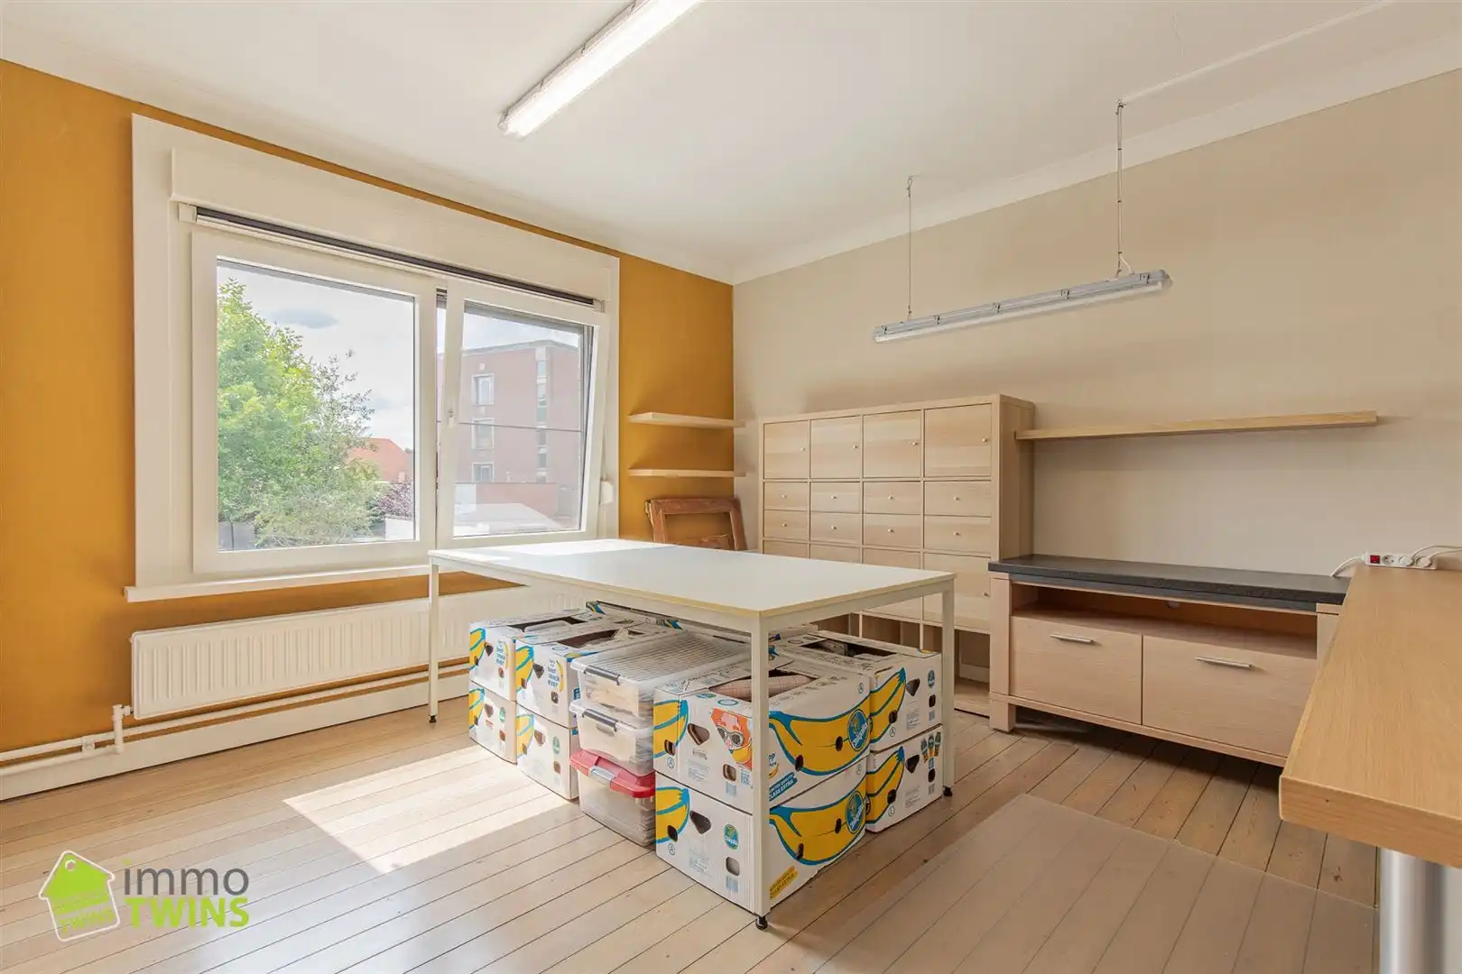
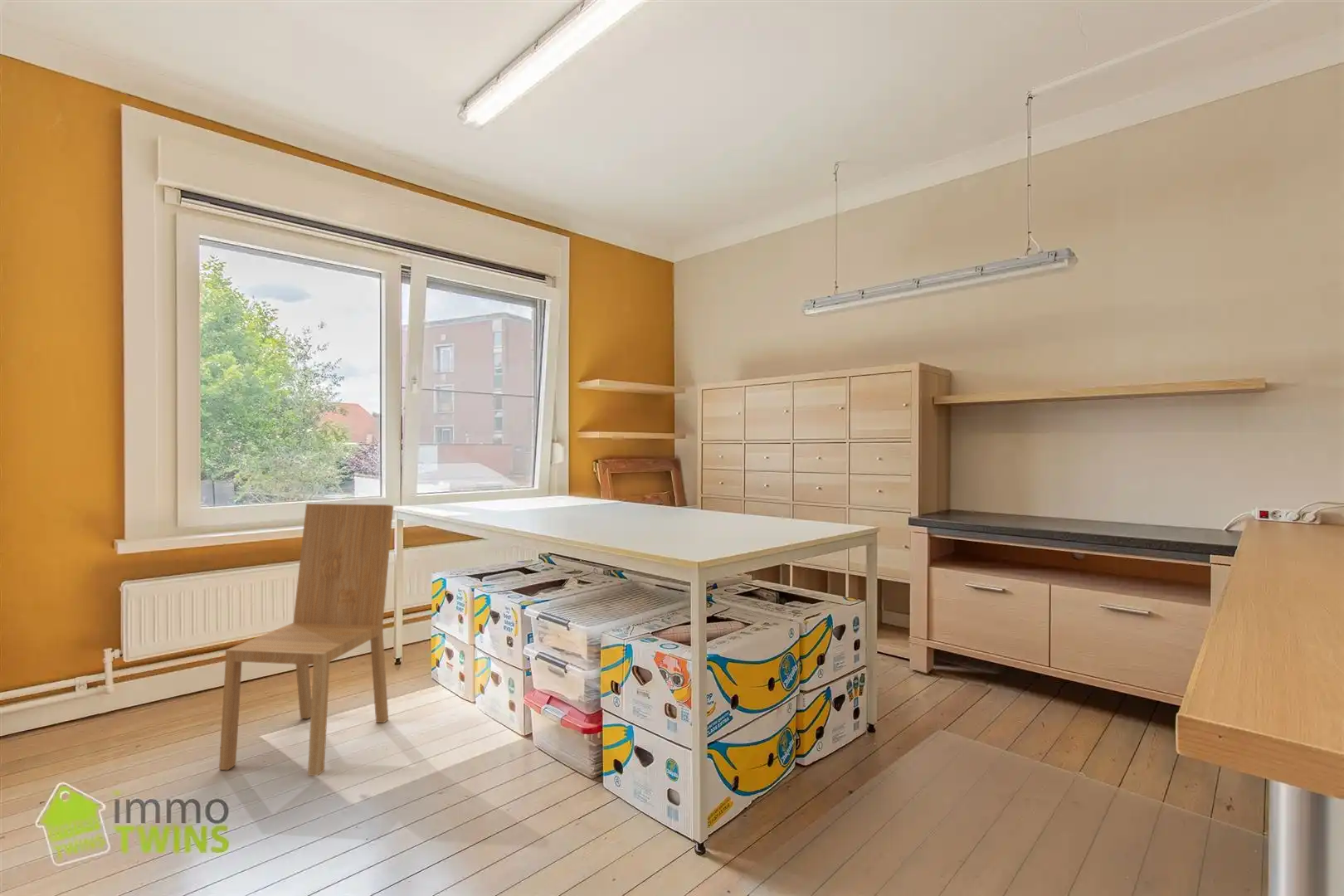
+ dining chair (314, 625)
